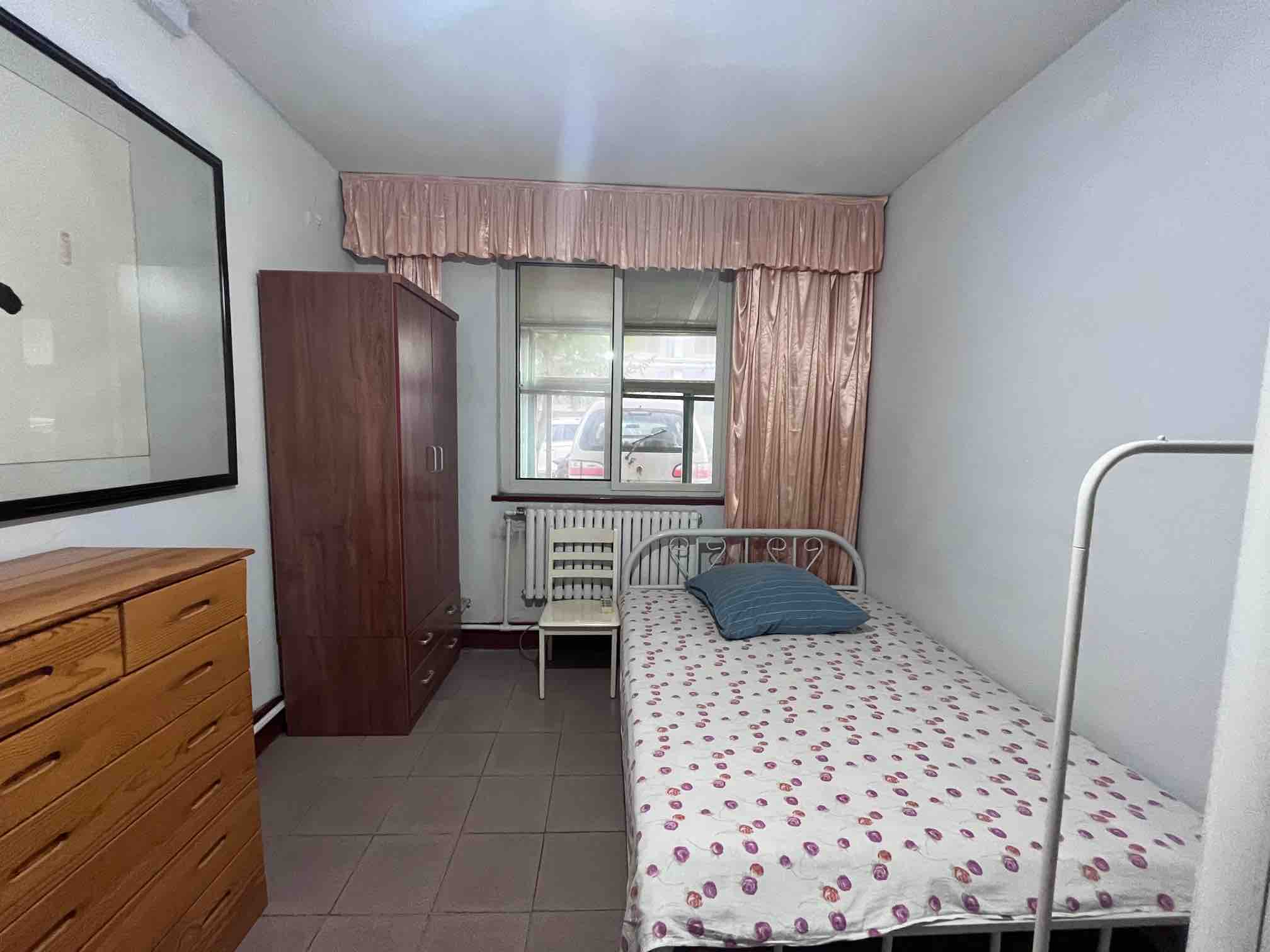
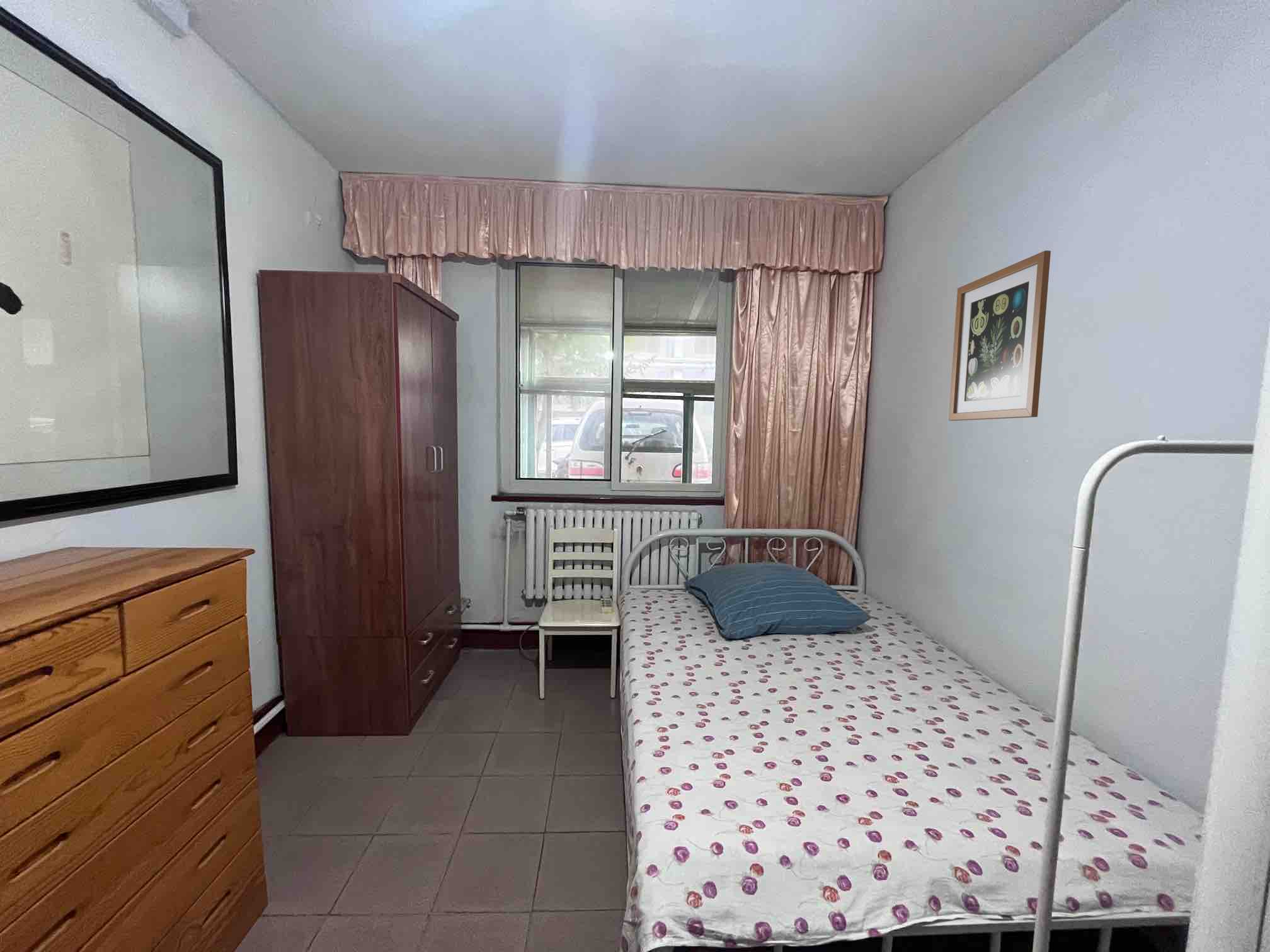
+ wall art (993, 346)
